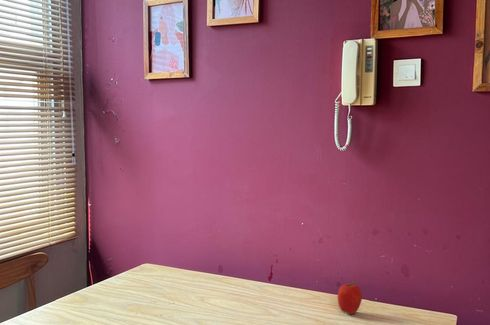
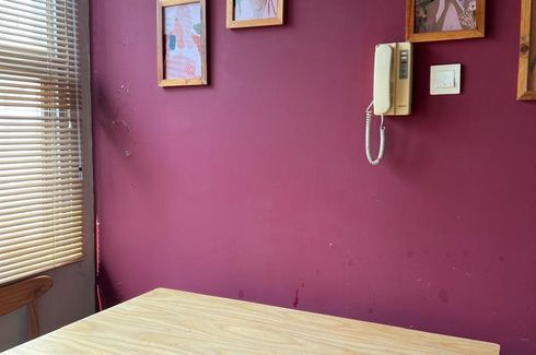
- fruit (349, 296)
